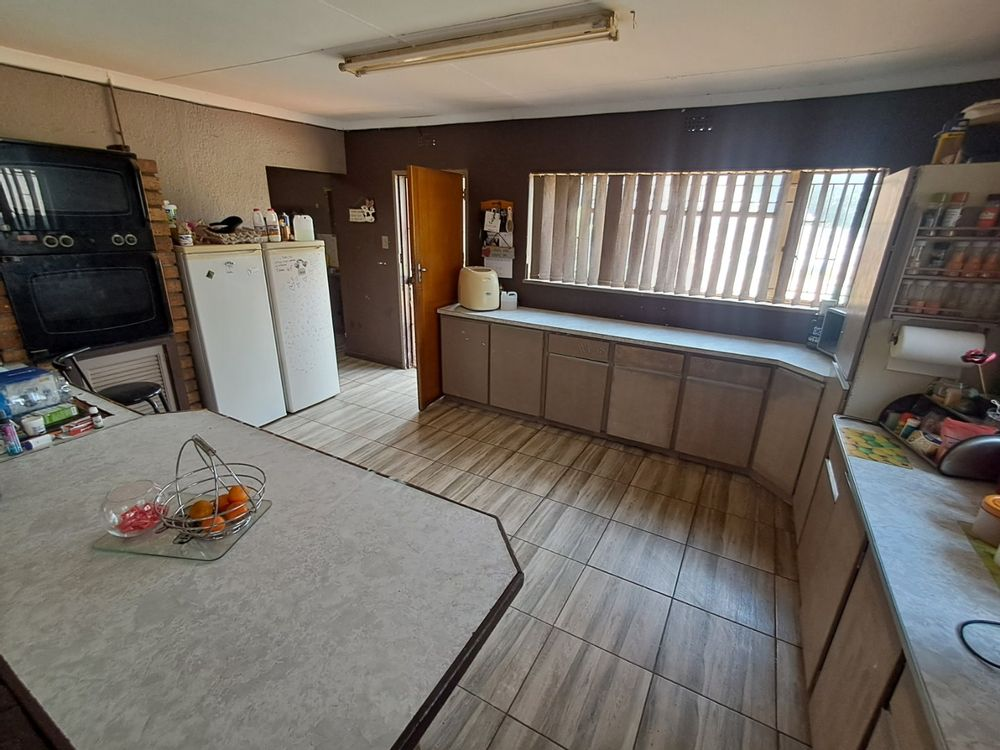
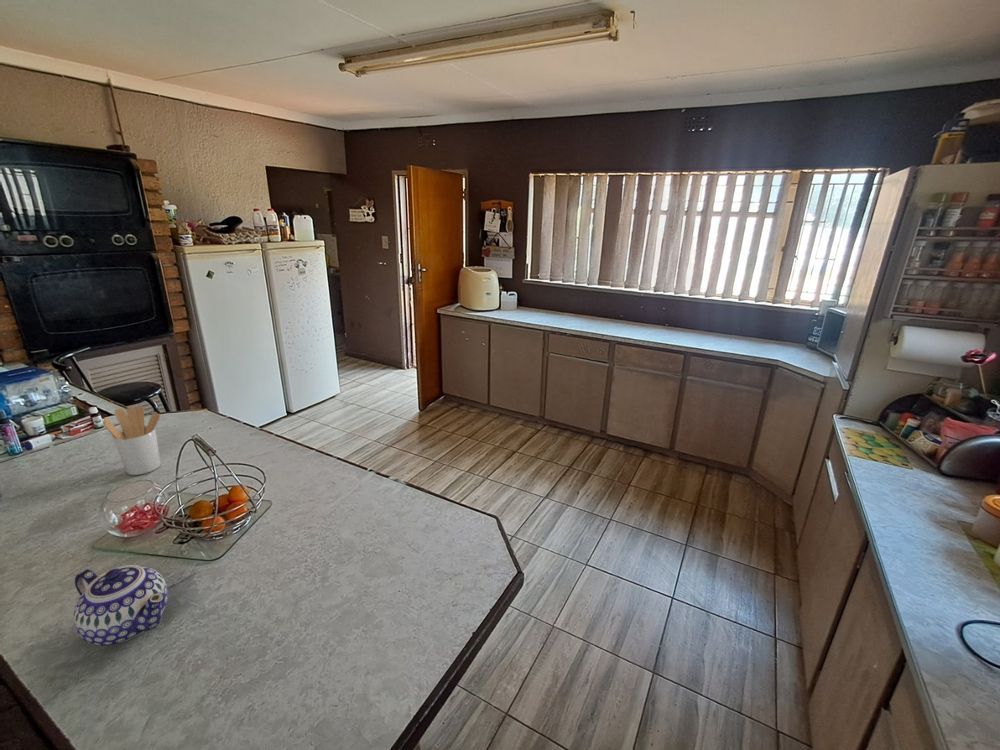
+ utensil holder (136, 438)
+ teapot (121, 598)
